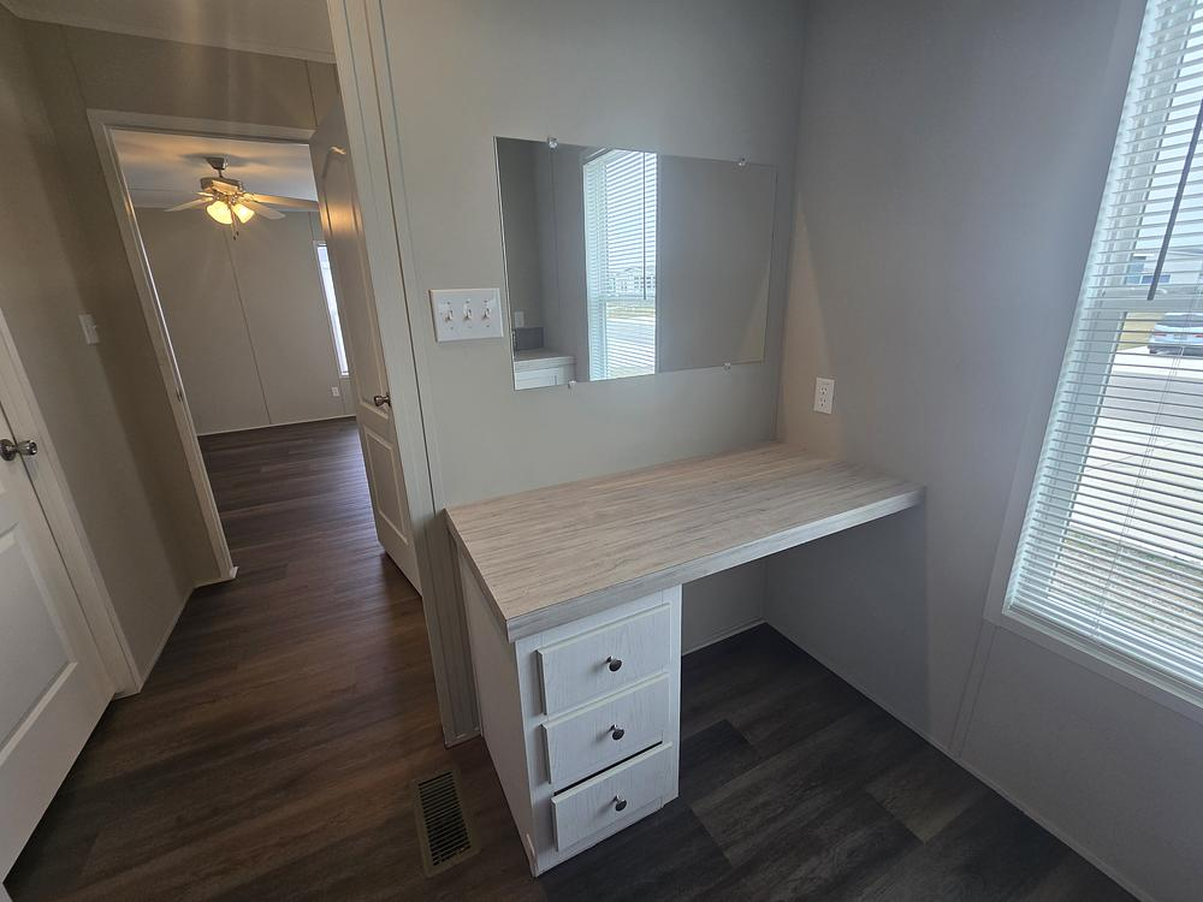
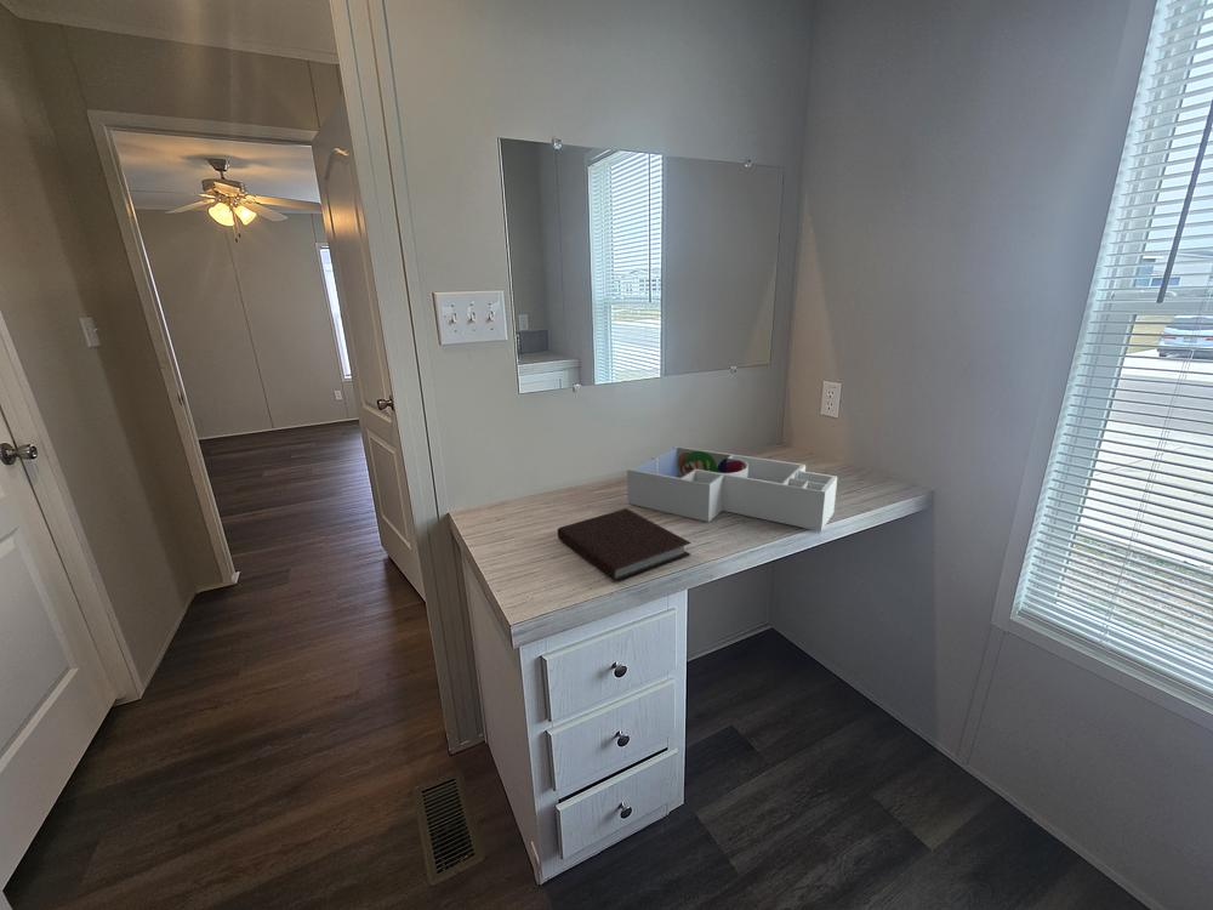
+ desk organizer (731, 487)
+ notebook (621, 540)
